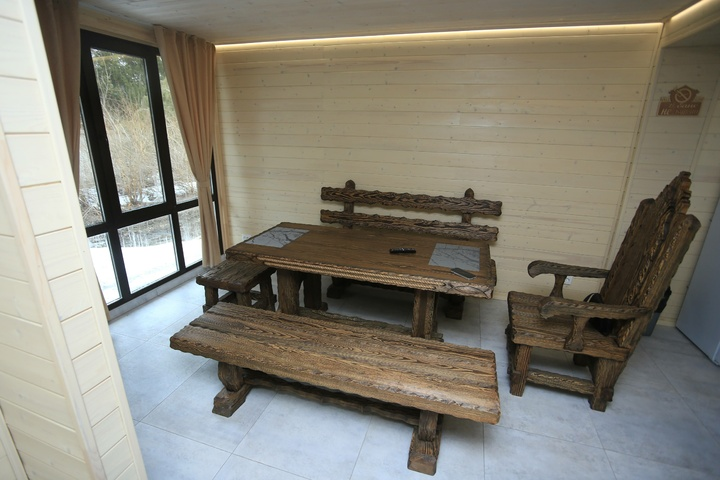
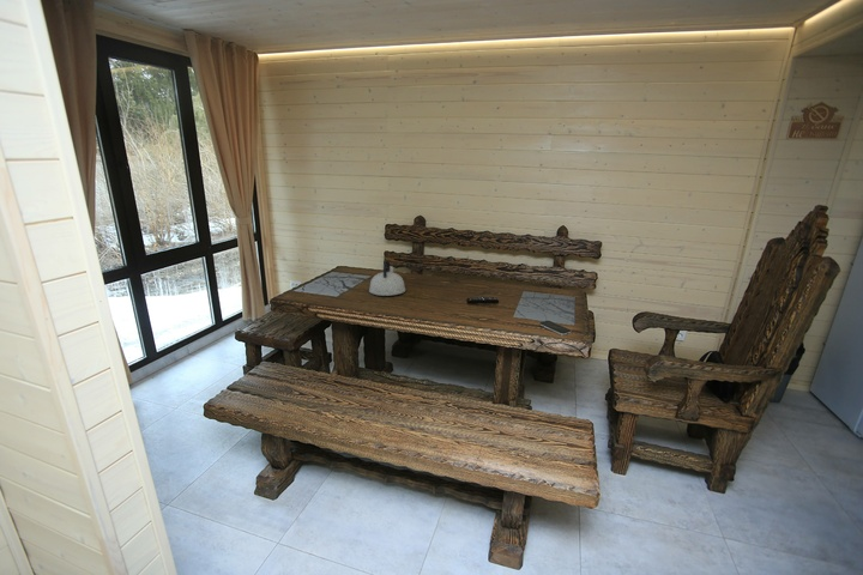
+ kettle (387, 274)
